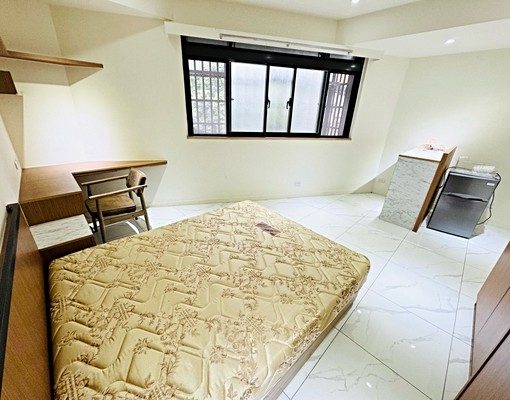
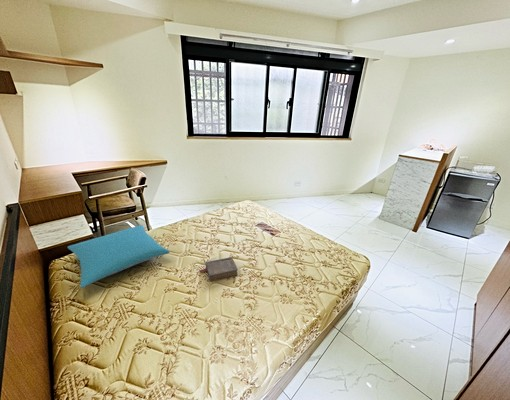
+ pillow (118, 249)
+ book (217, 268)
